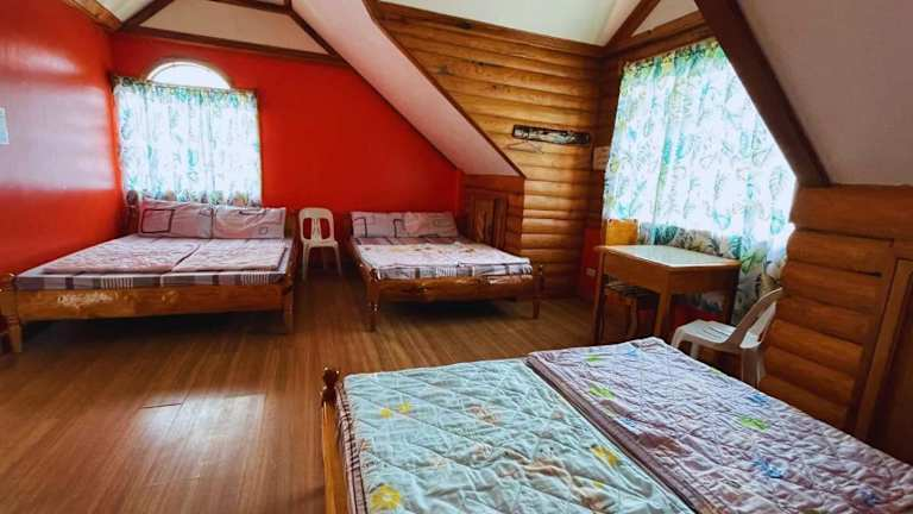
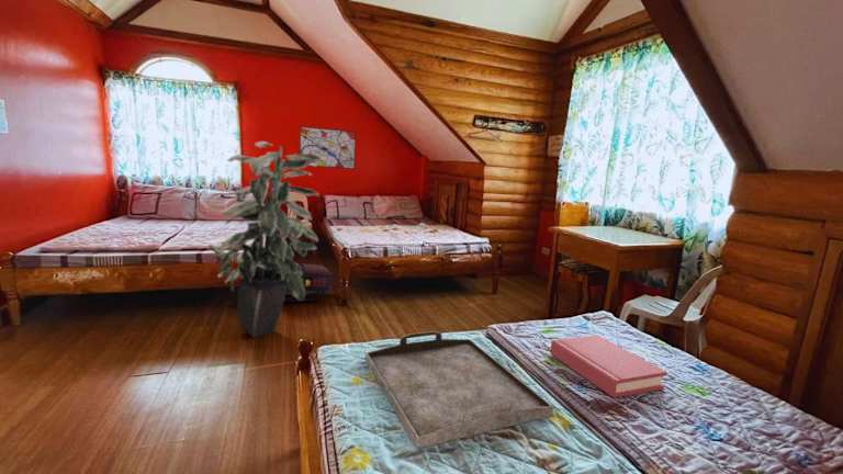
+ hardback book (604, 362)
+ wall art (327, 148)
+ indoor plant (269, 240)
+ serving tray (450, 373)
+ satchel (302, 279)
